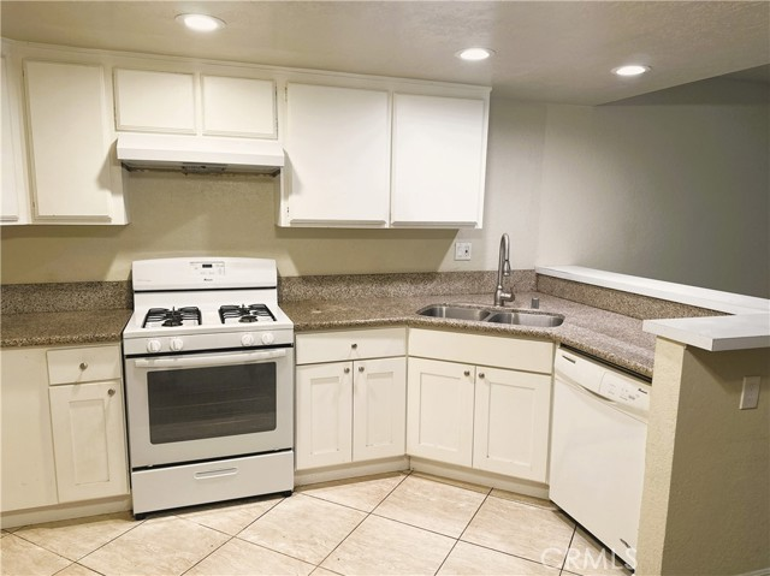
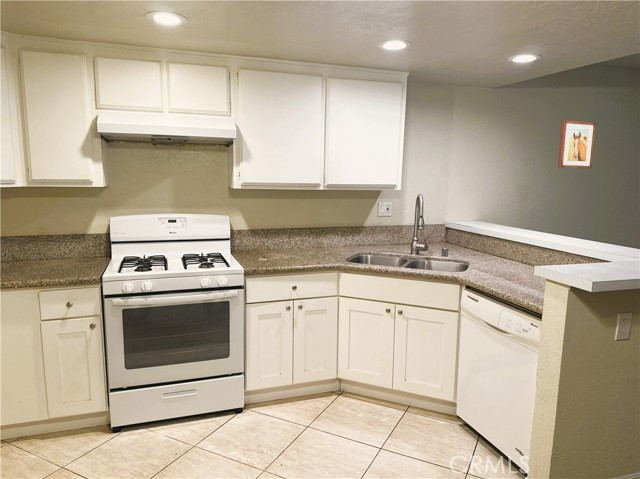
+ wall art (576, 145)
